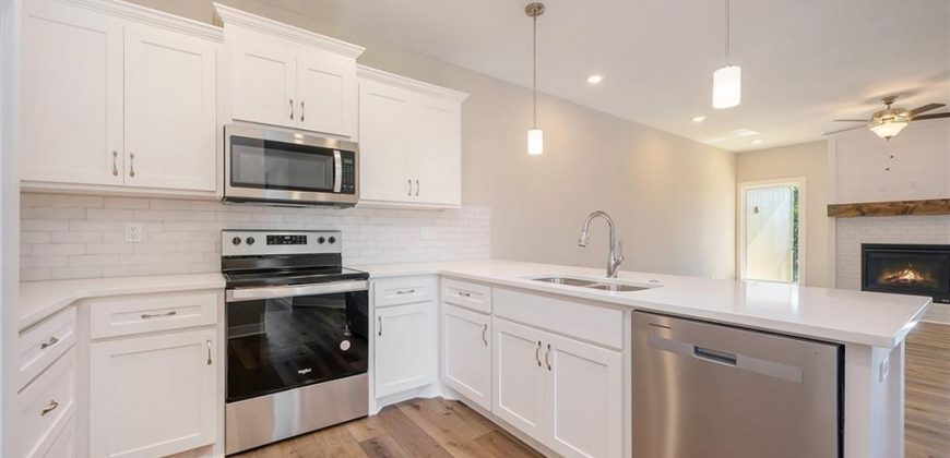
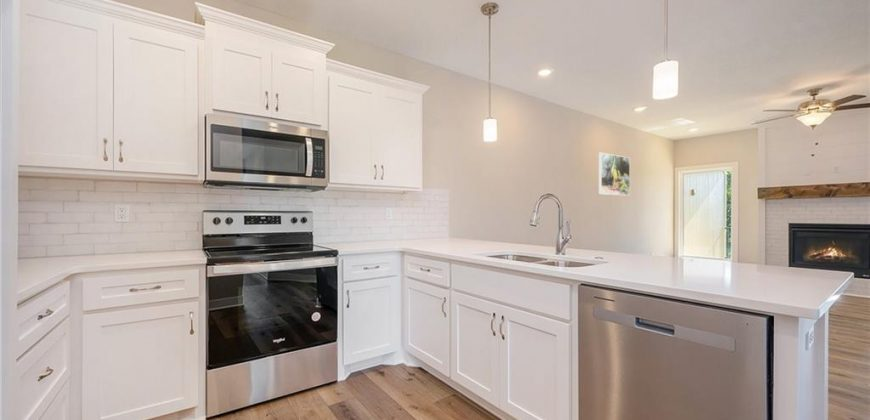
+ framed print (615, 175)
